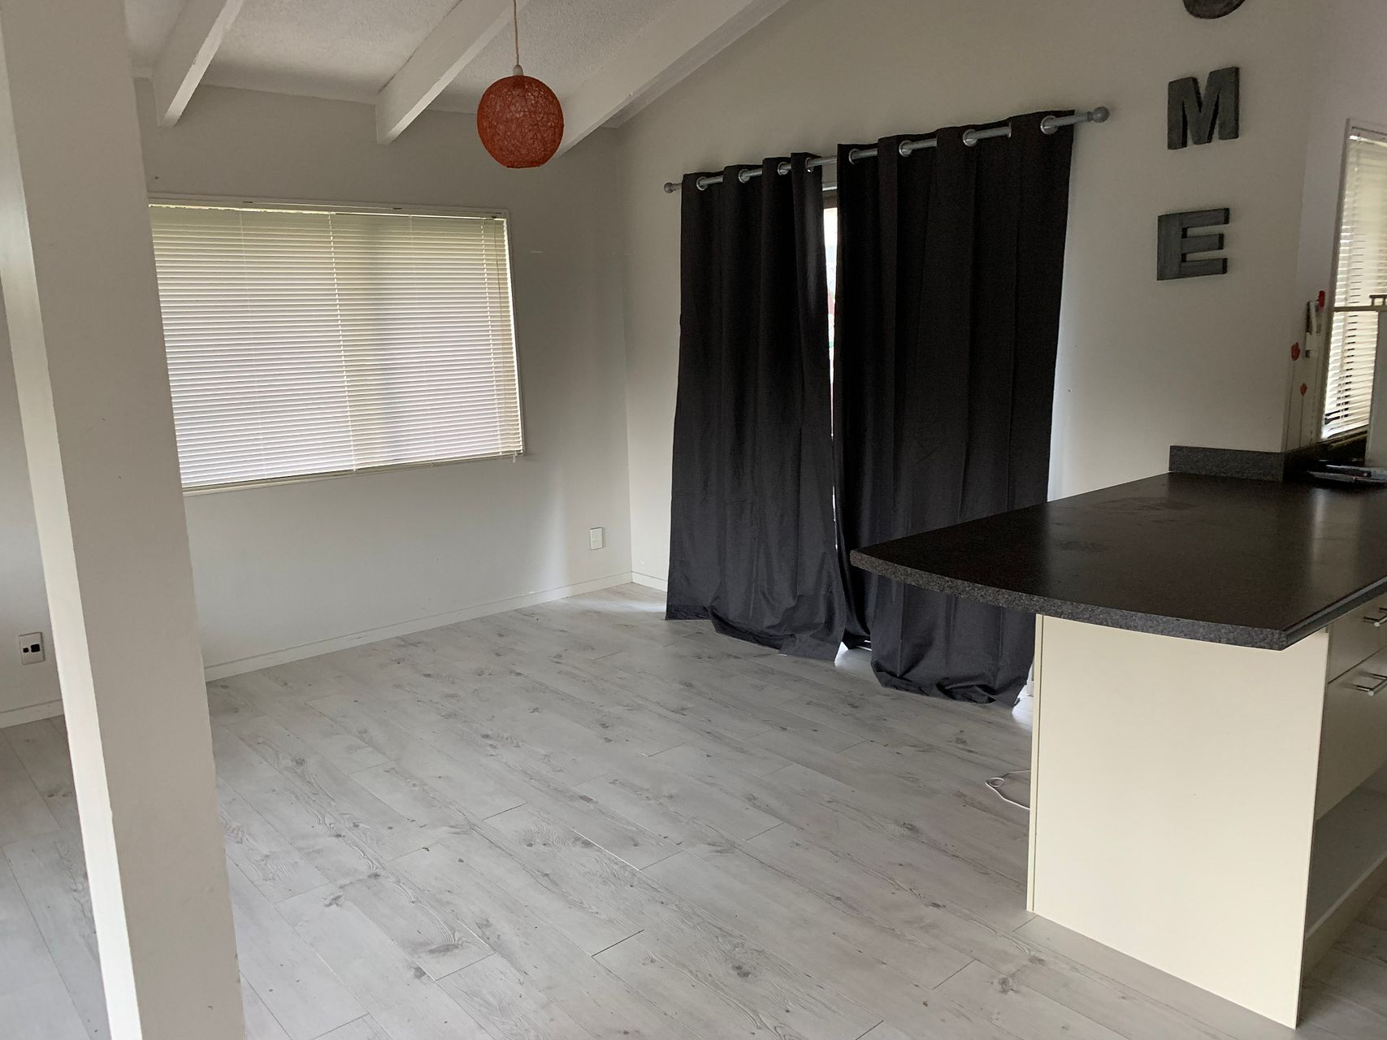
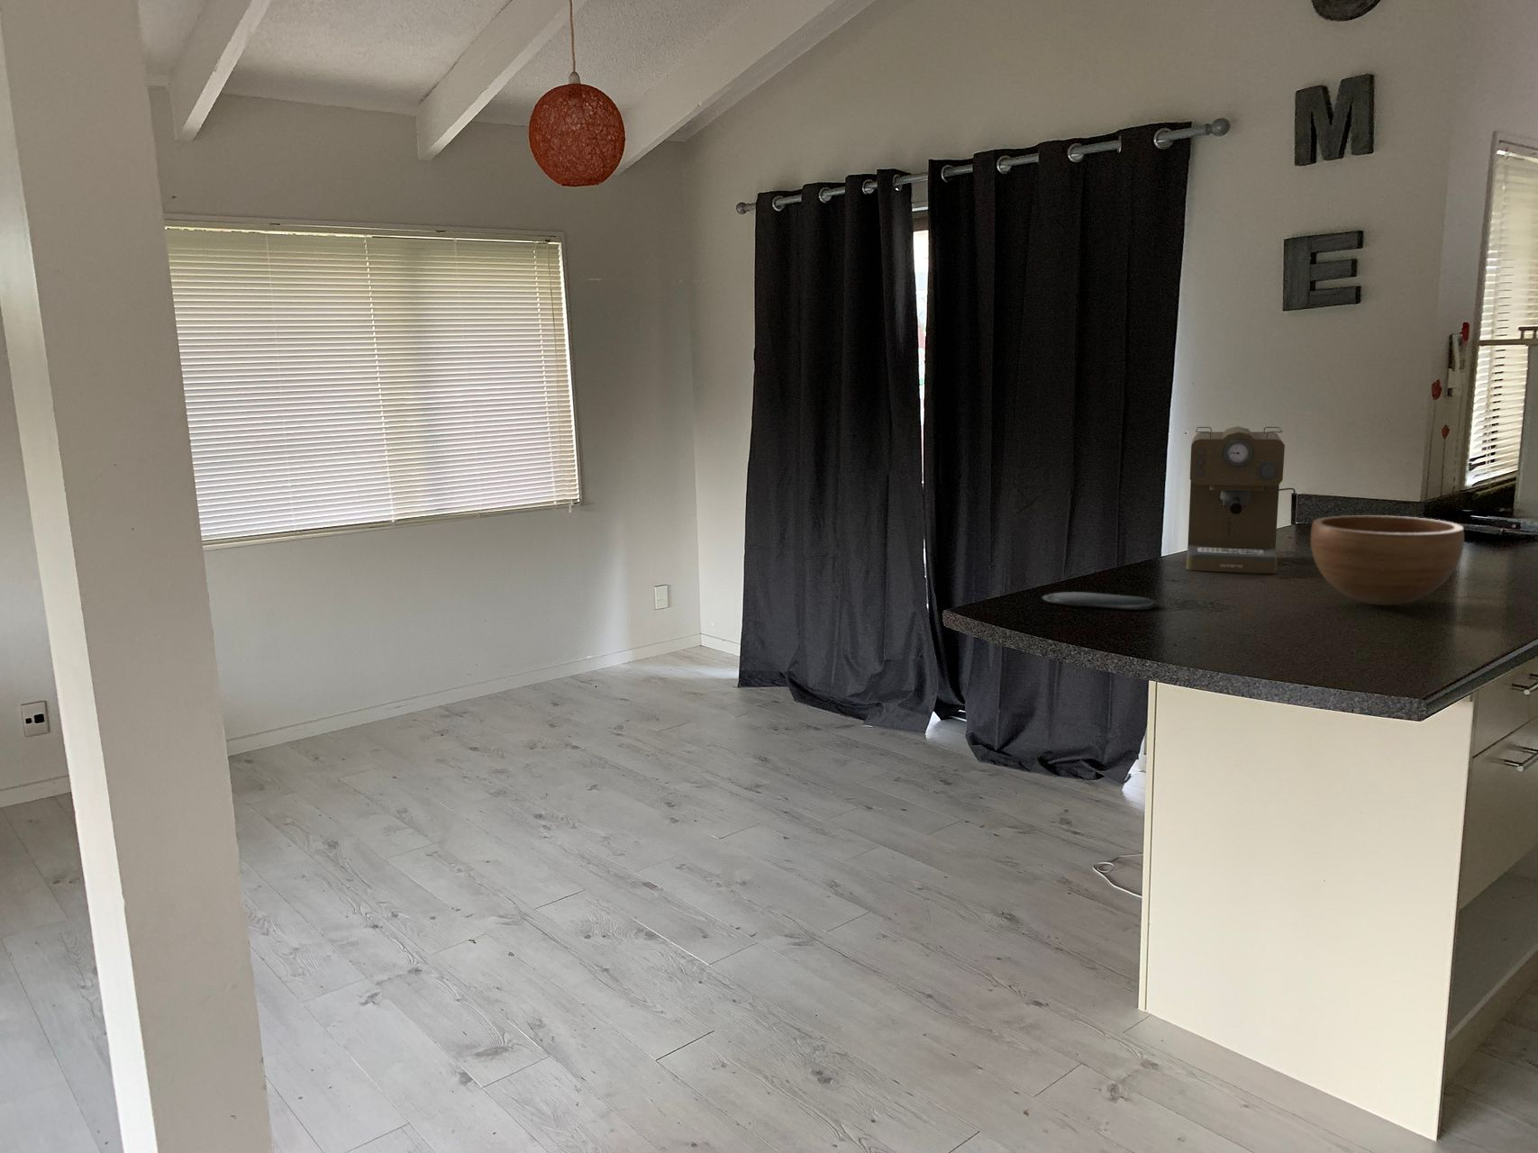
+ coffee maker (1241, 498)
+ oval tray (1100, 600)
+ bowl (1383, 564)
